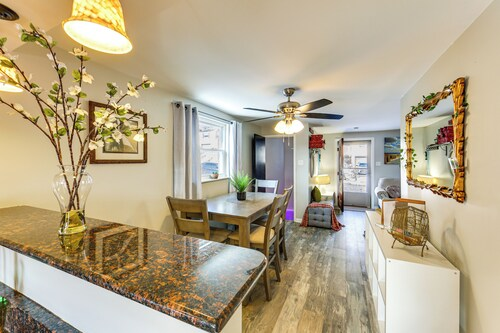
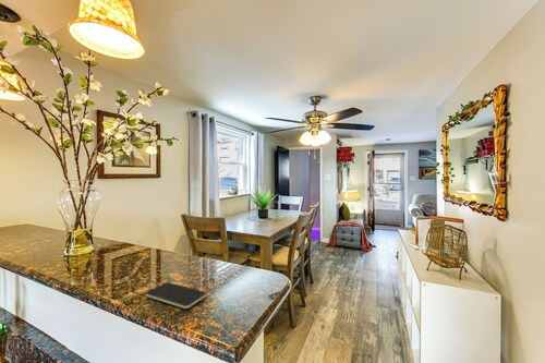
+ smartphone (175, 294)
